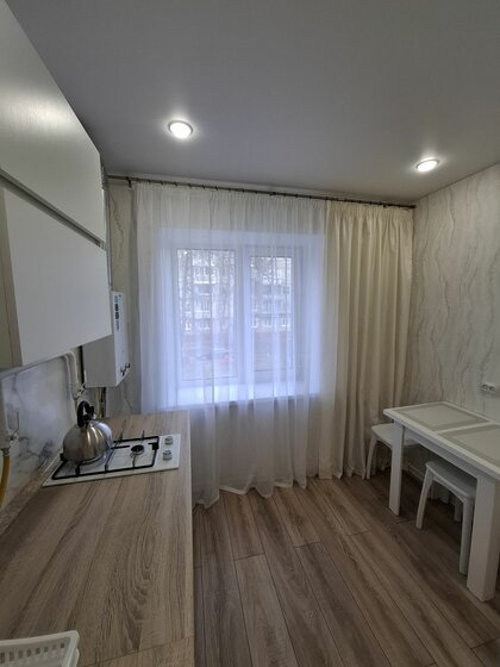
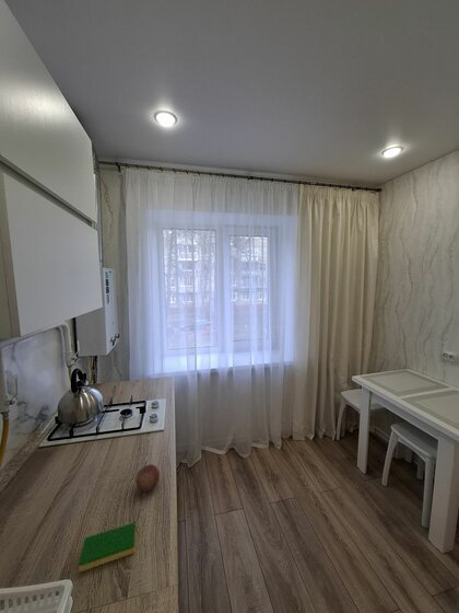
+ apple (148, 477)
+ dish sponge (109, 545)
